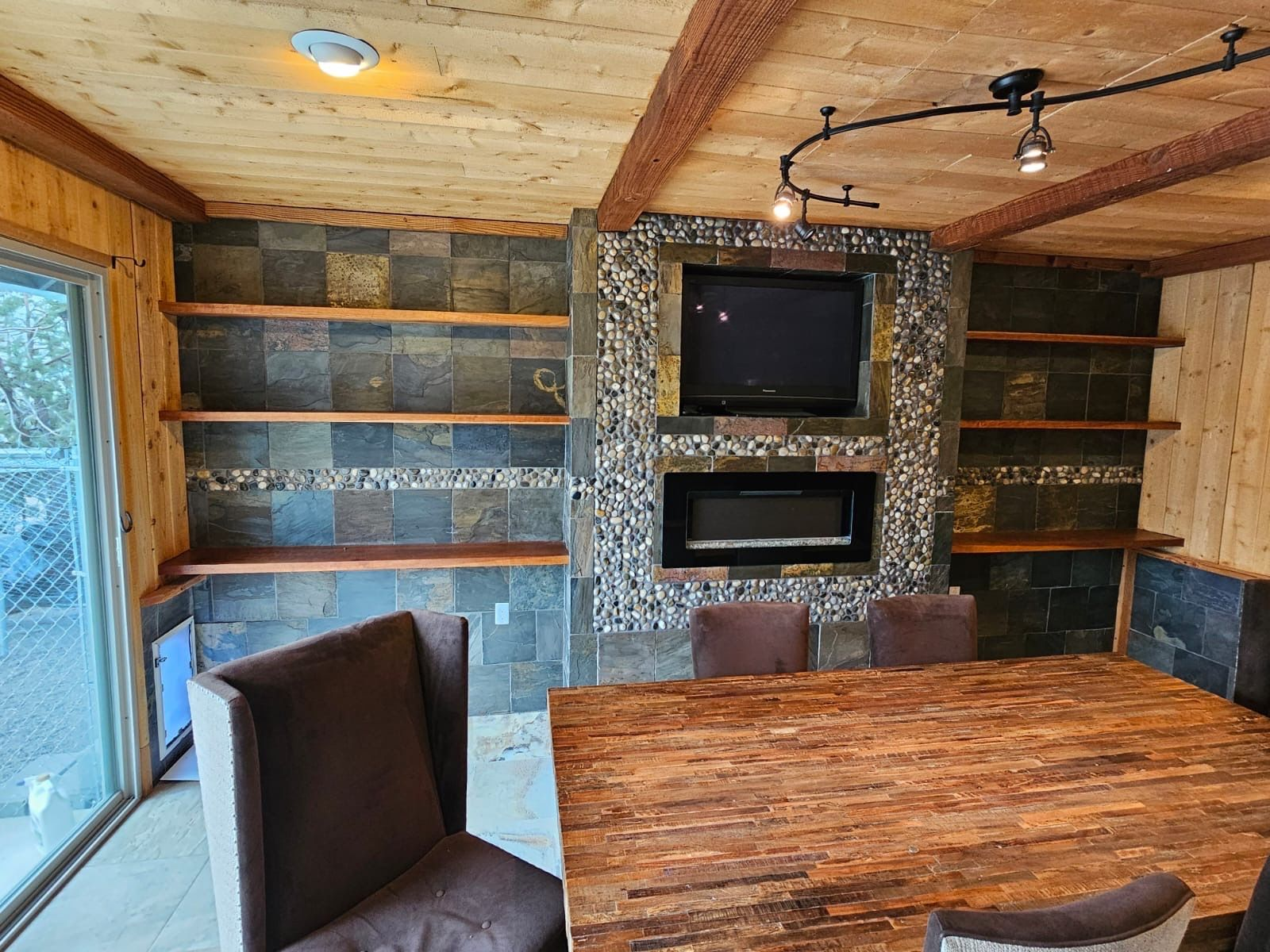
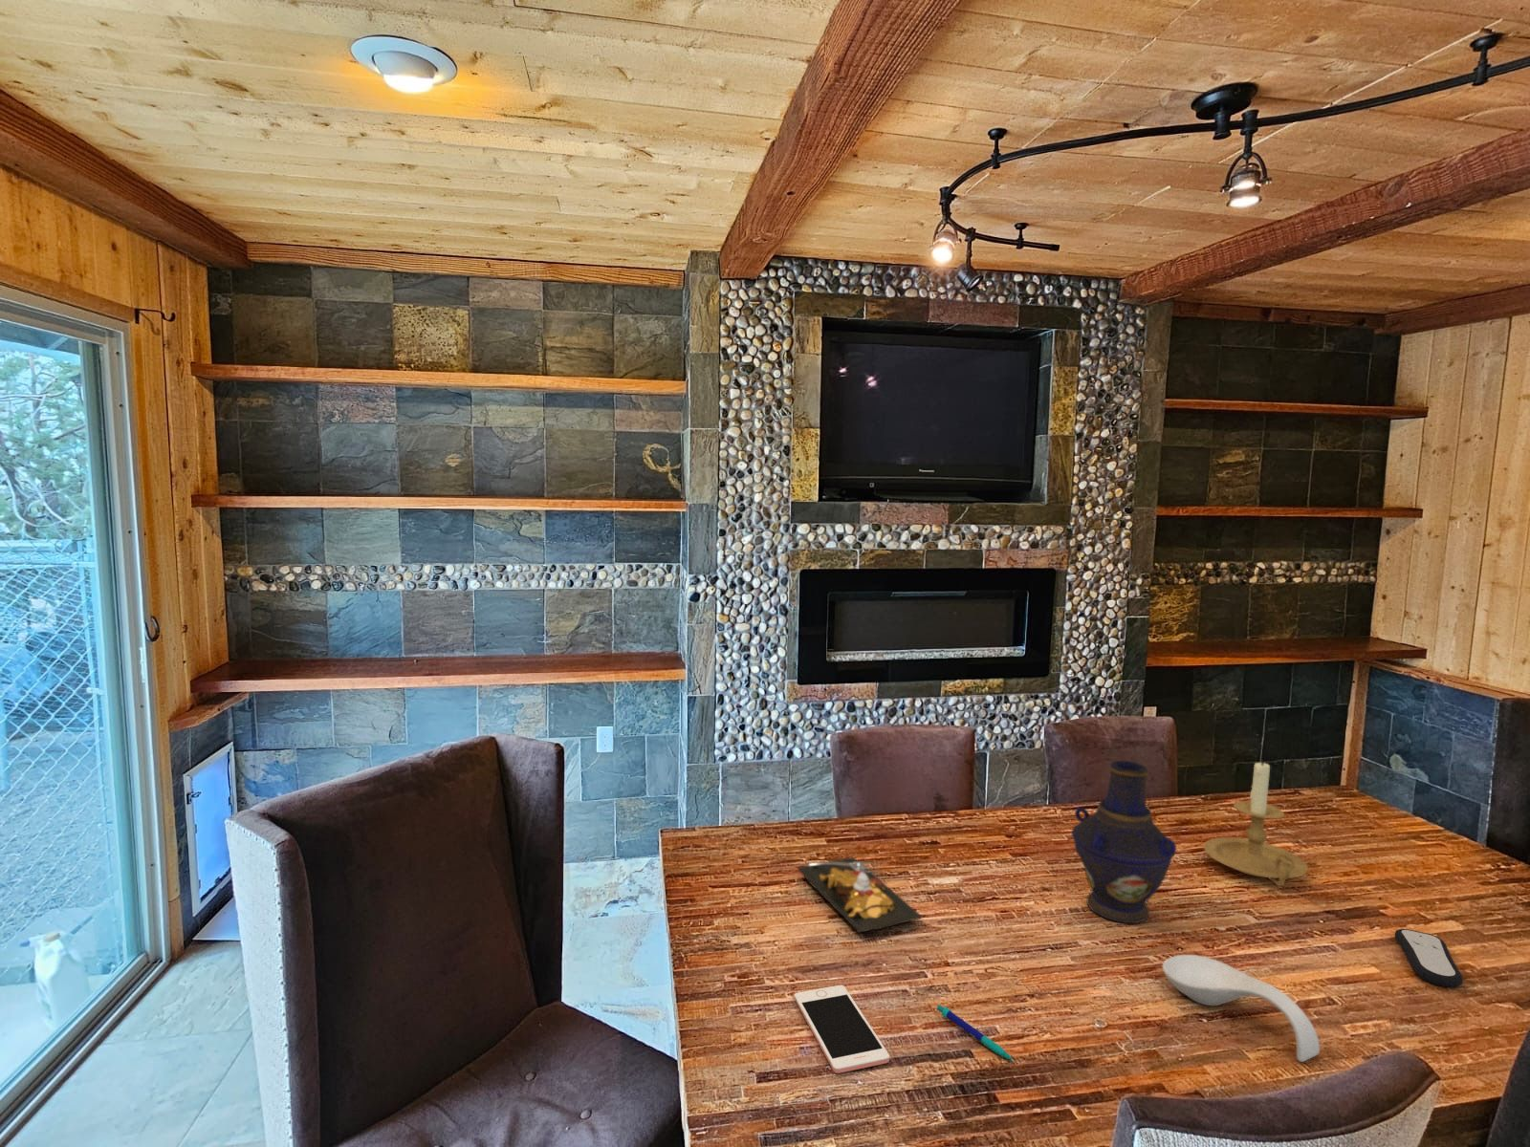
+ plate (861, 883)
+ vase (1122, 837)
+ cell phone (838, 1025)
+ candle holder (1258, 813)
+ pen (973, 1033)
+ remote control (1429, 957)
+ spoon rest (1236, 993)
